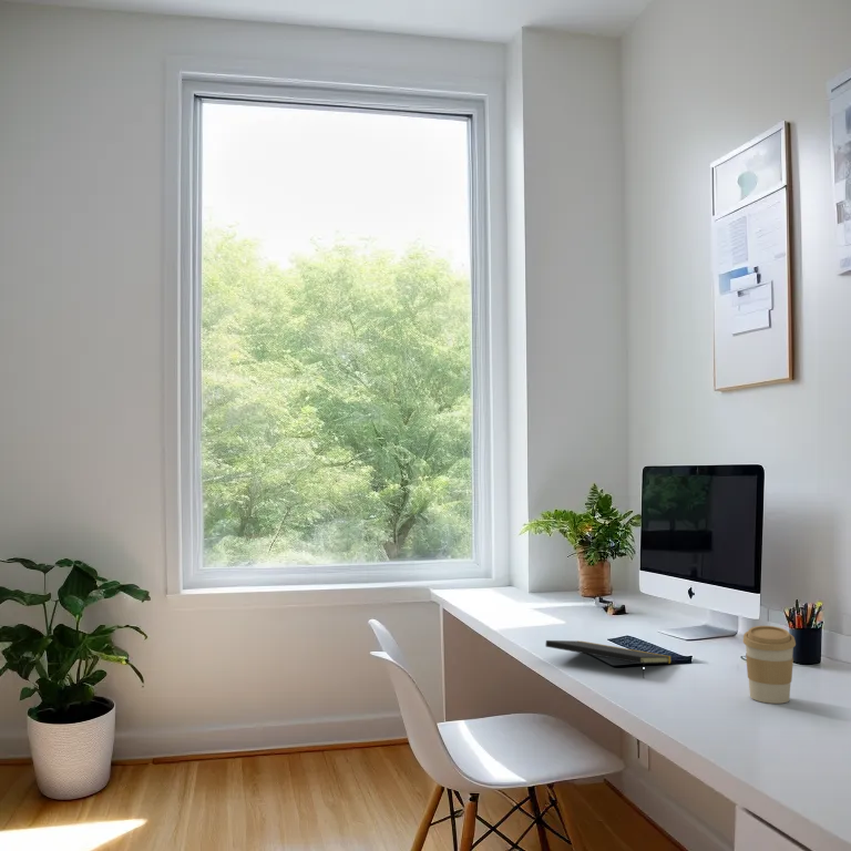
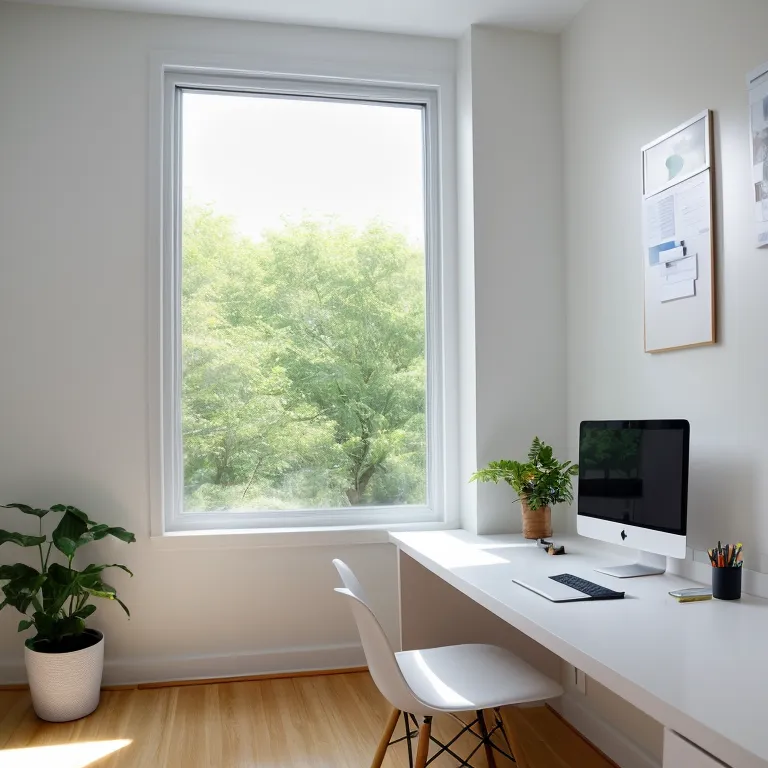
- coffee cup (769, 663)
- notepad (608, 652)
